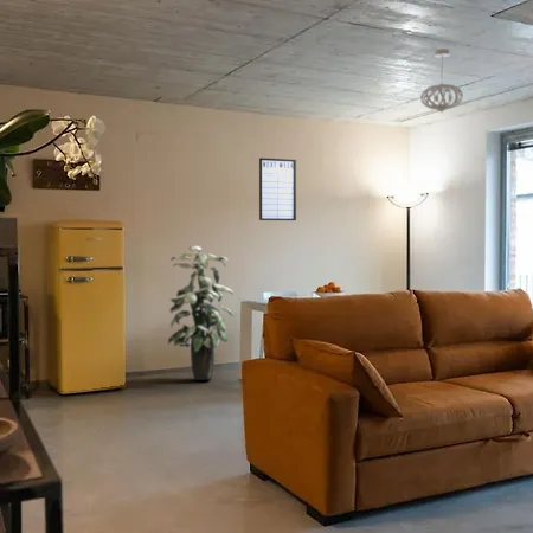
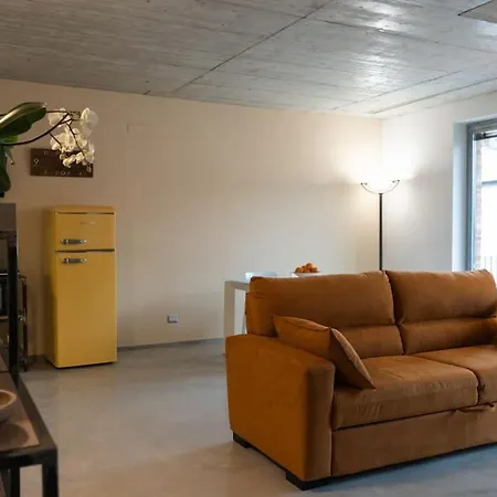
- pendant light (442, 83)
- indoor plant (198, 313)
- writing board (277, 190)
